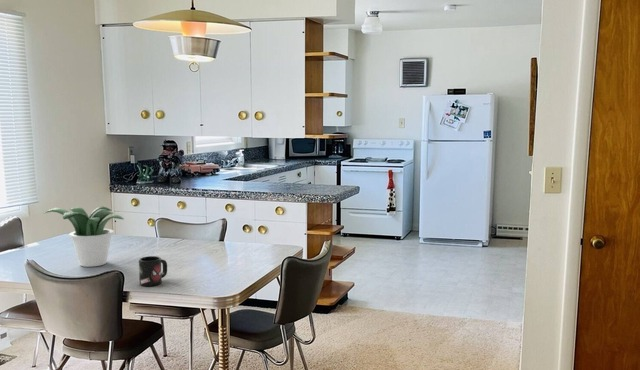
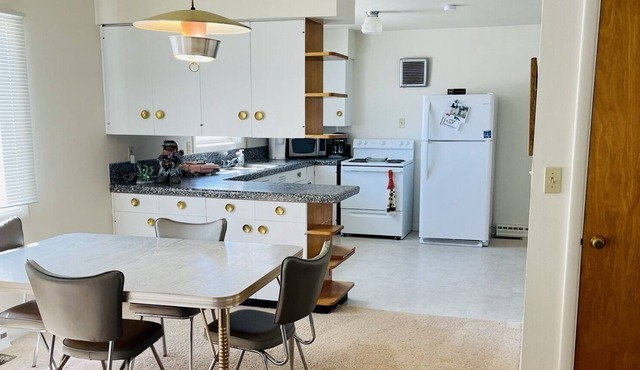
- potted plant (85, 235)
- mug (154, 269)
